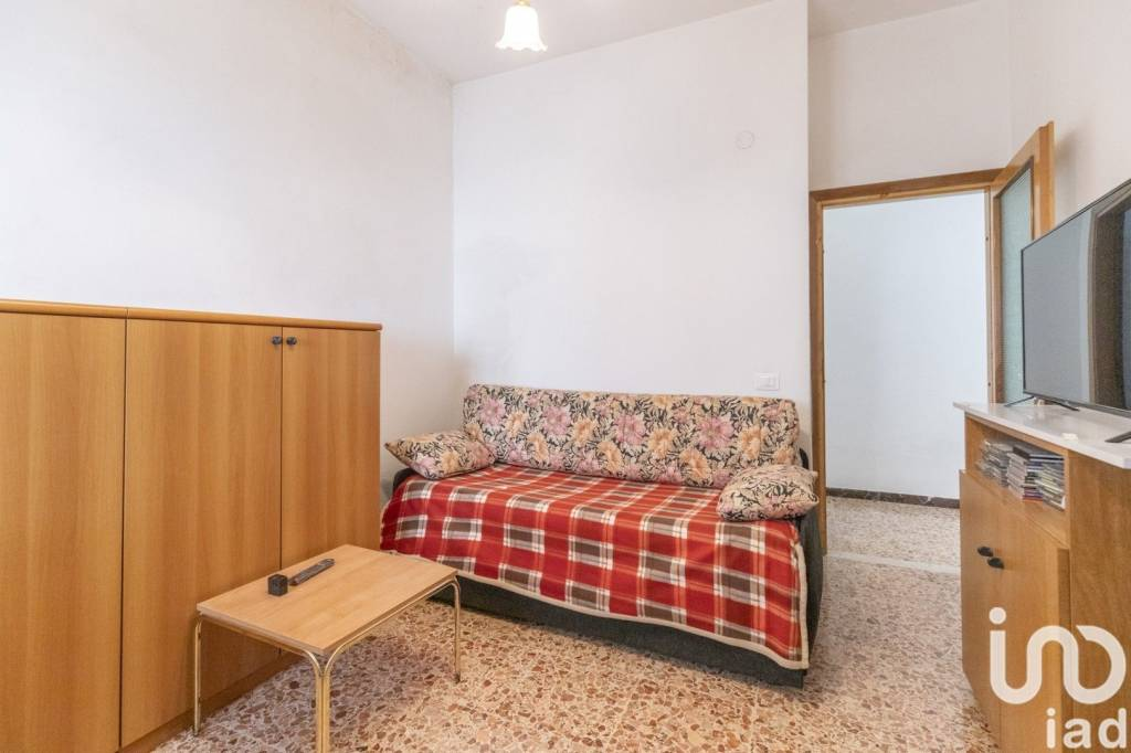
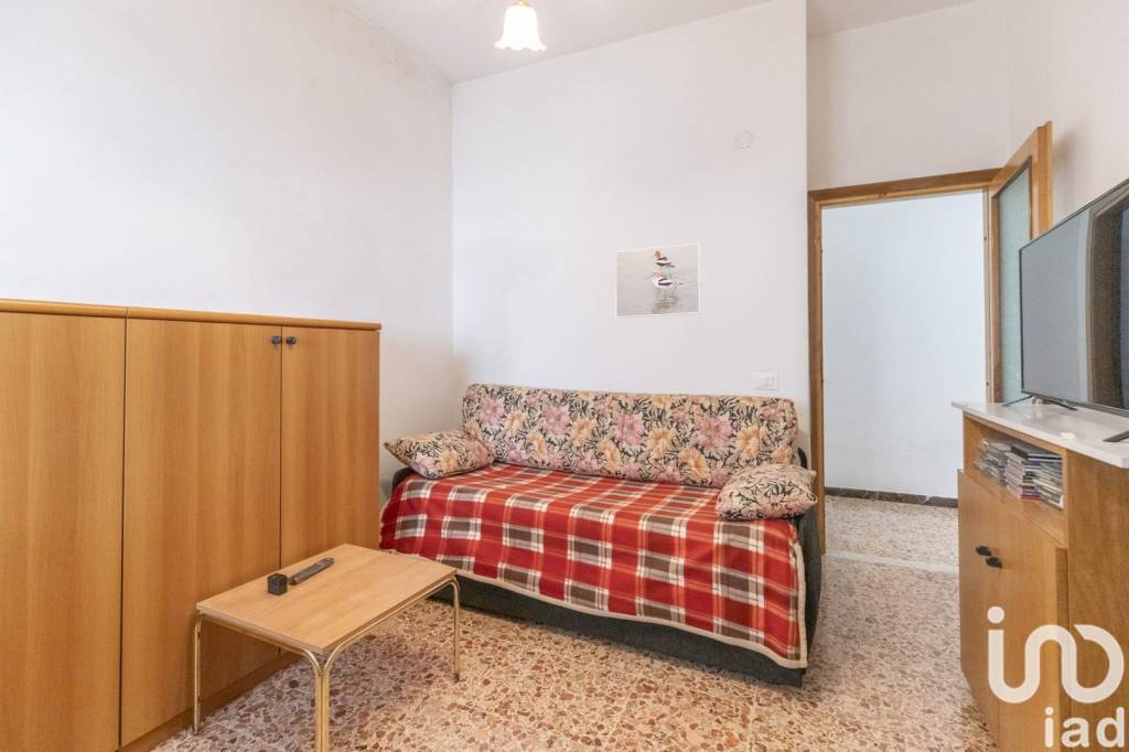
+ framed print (656, 281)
